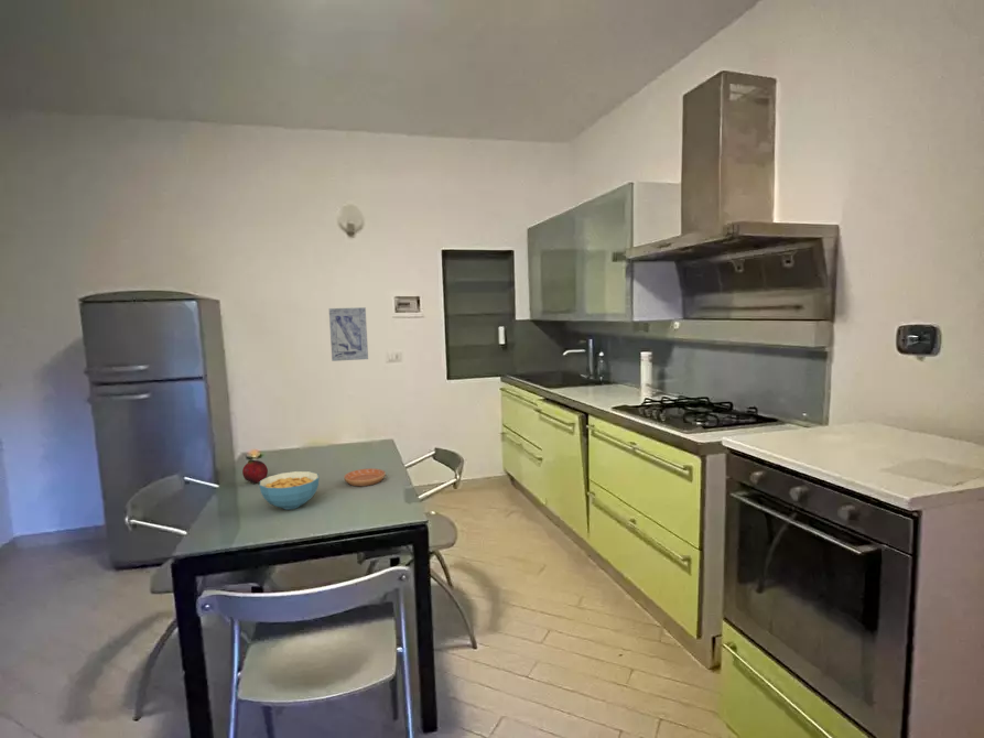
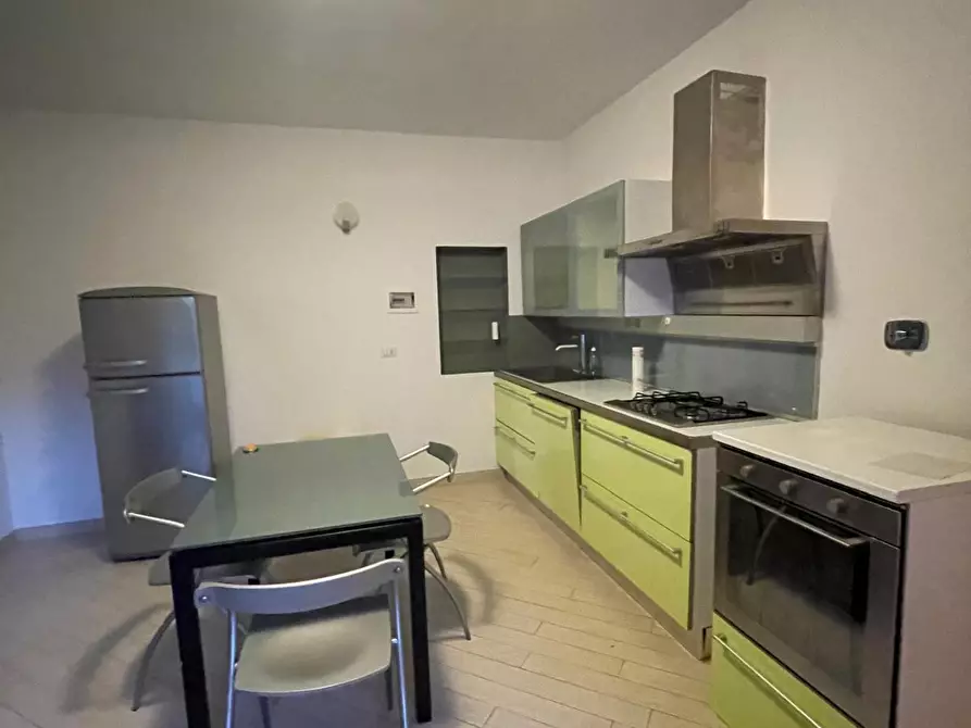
- wall art (348, 334)
- cereal bowl (290, 492)
- saucer (365, 477)
- fruit (255, 470)
